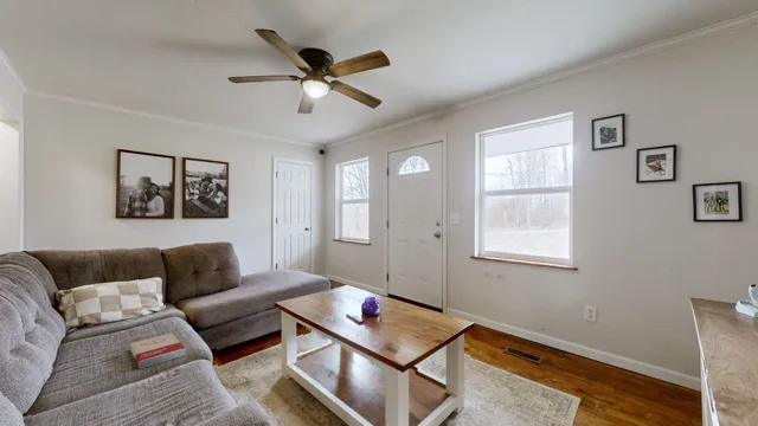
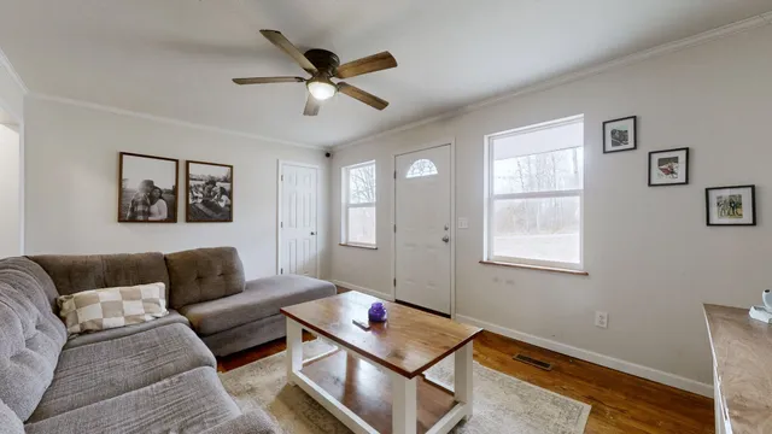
- book (156, 349)
